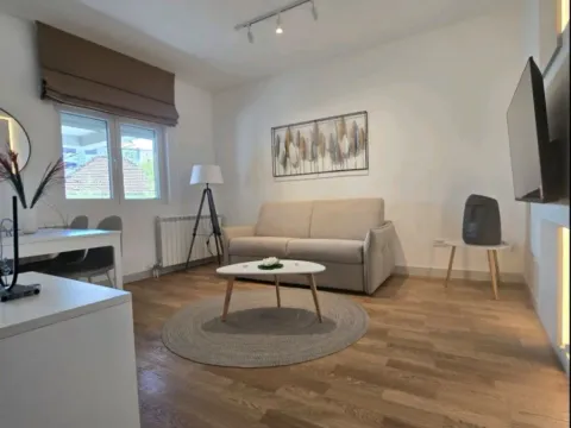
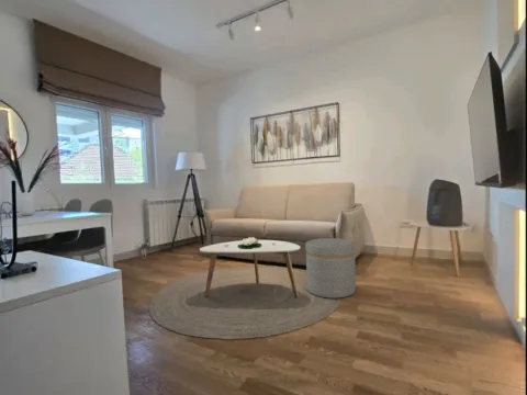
+ ottoman (330, 266)
